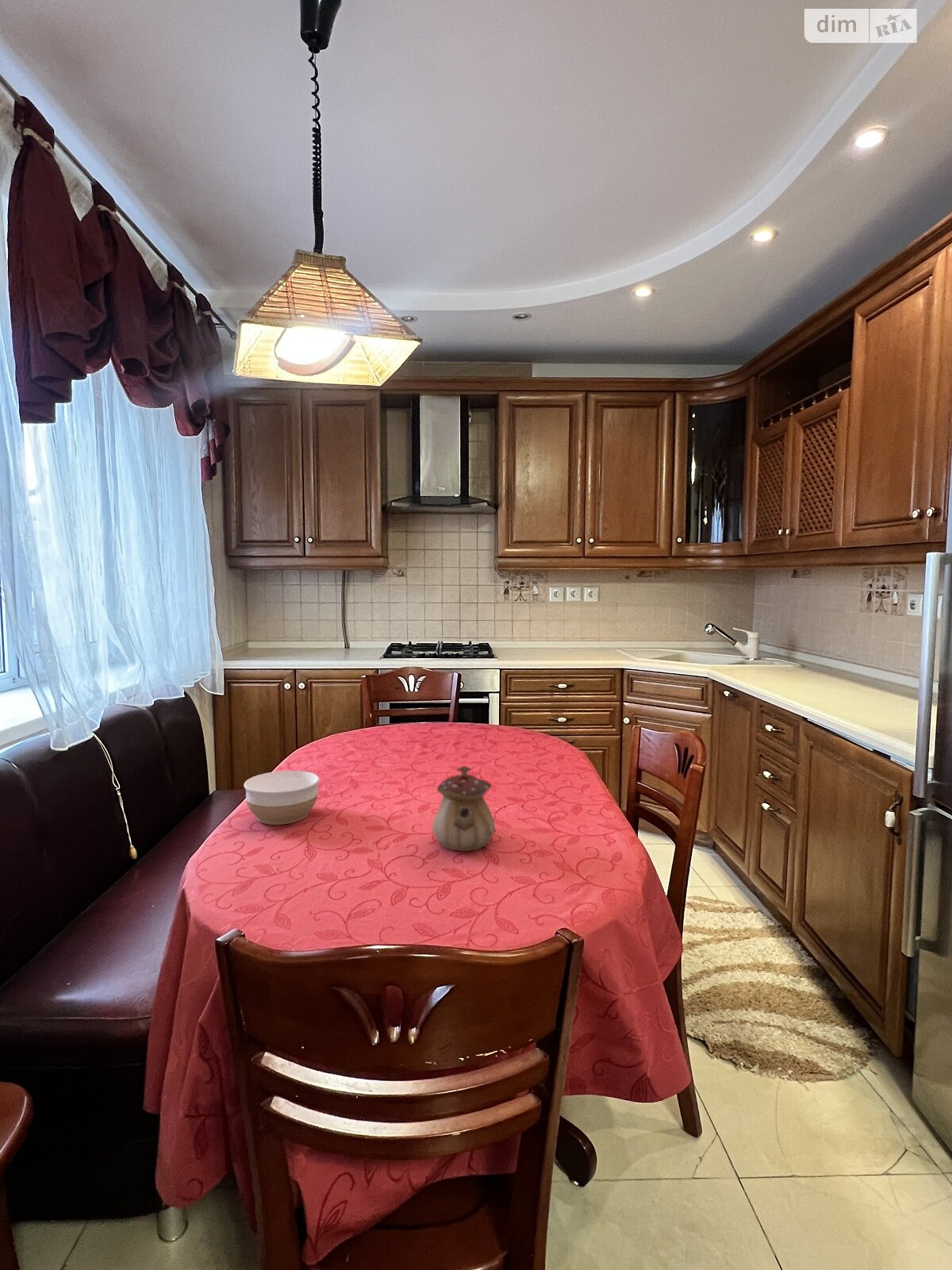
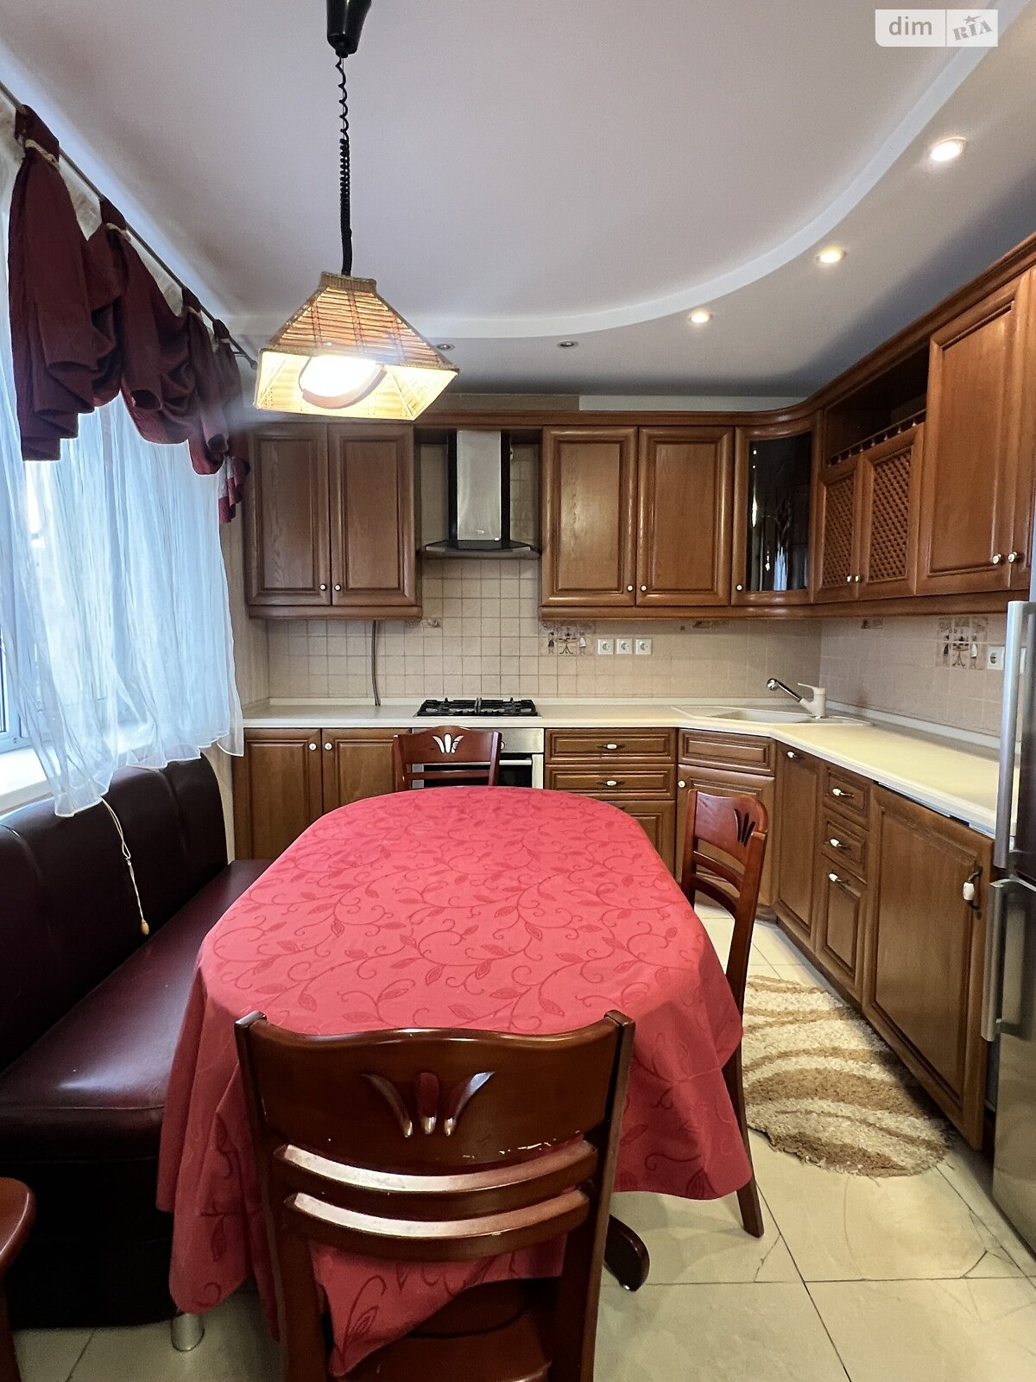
- bowl (282, 798)
- teapot (463, 802)
